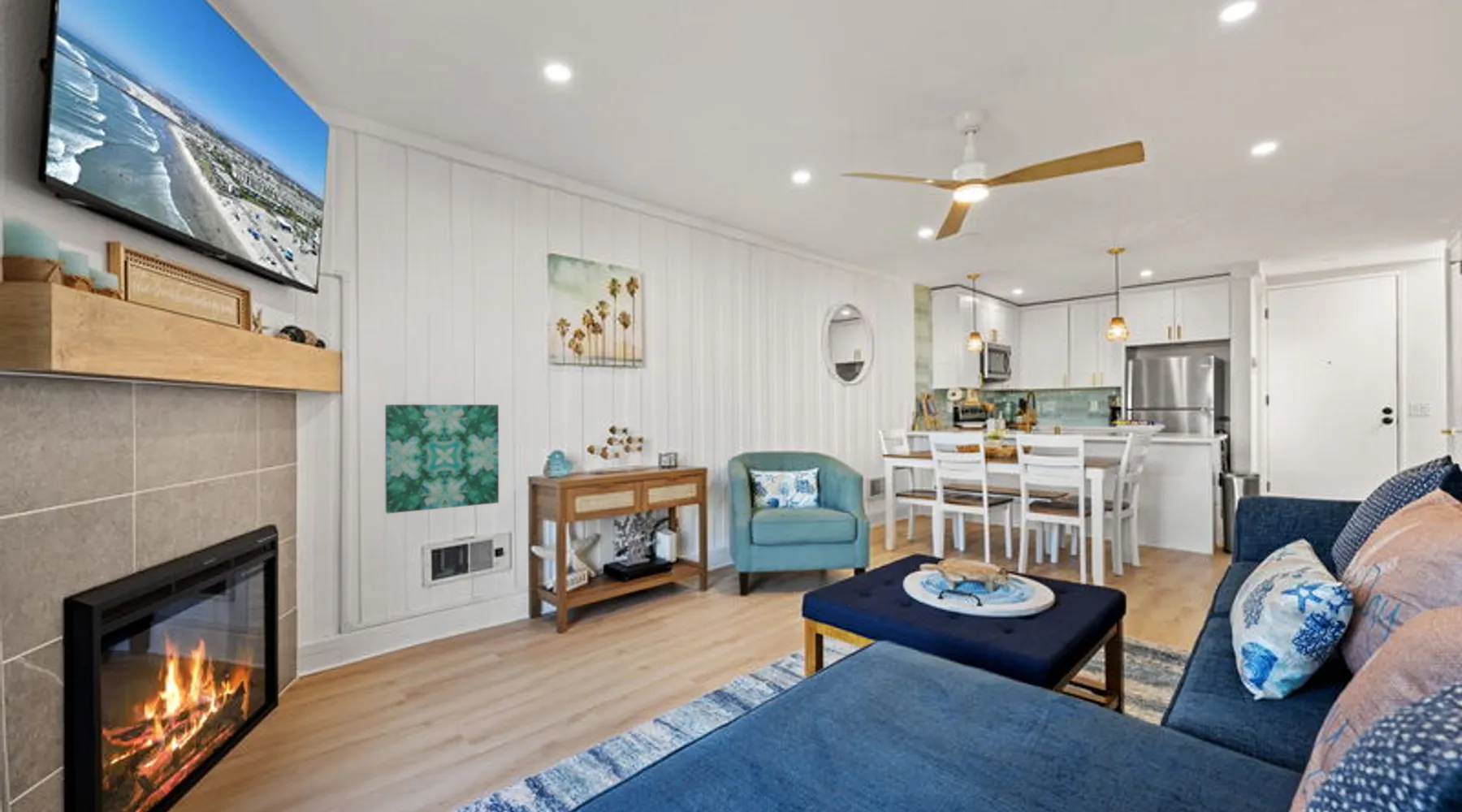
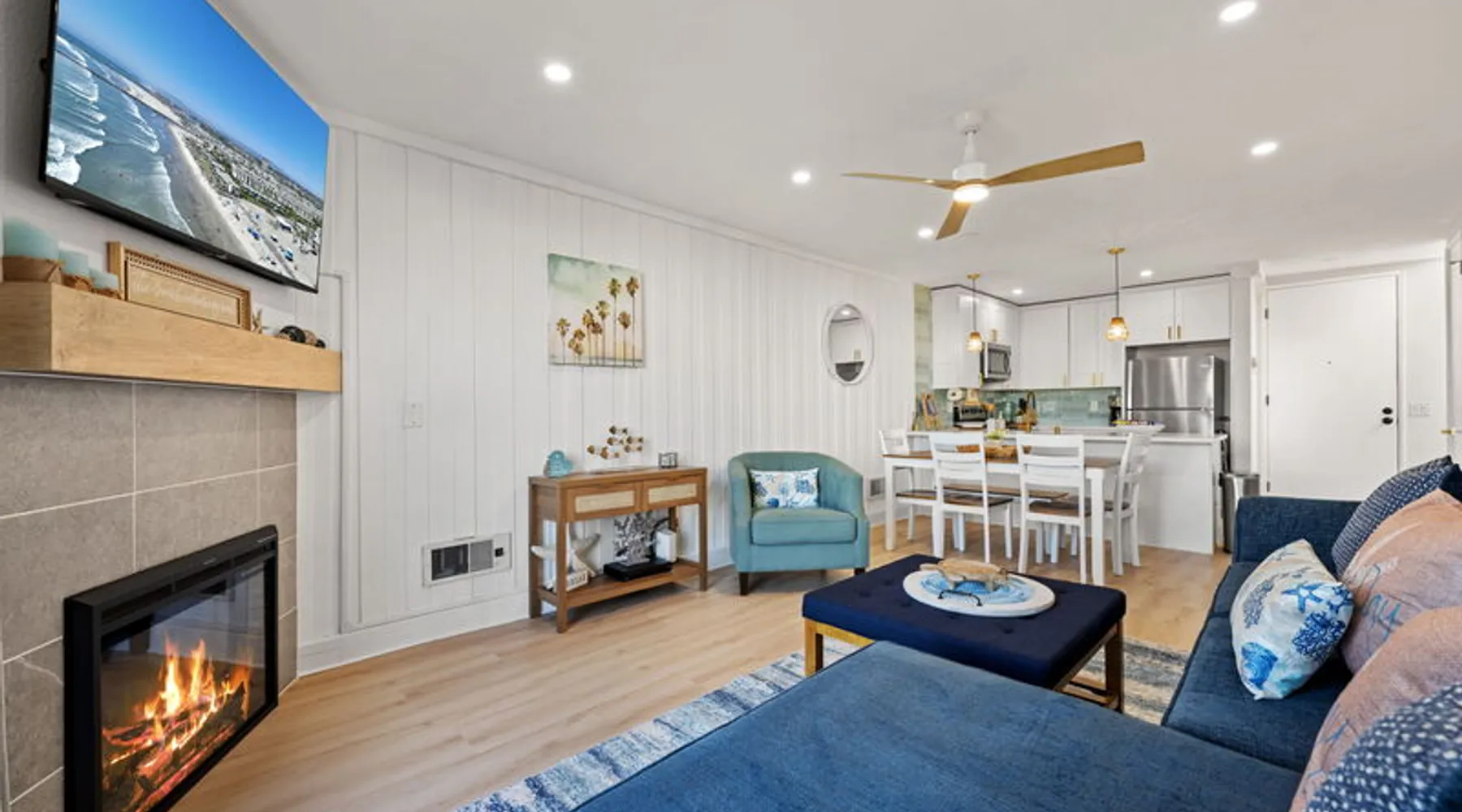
- wall art (444, 456)
